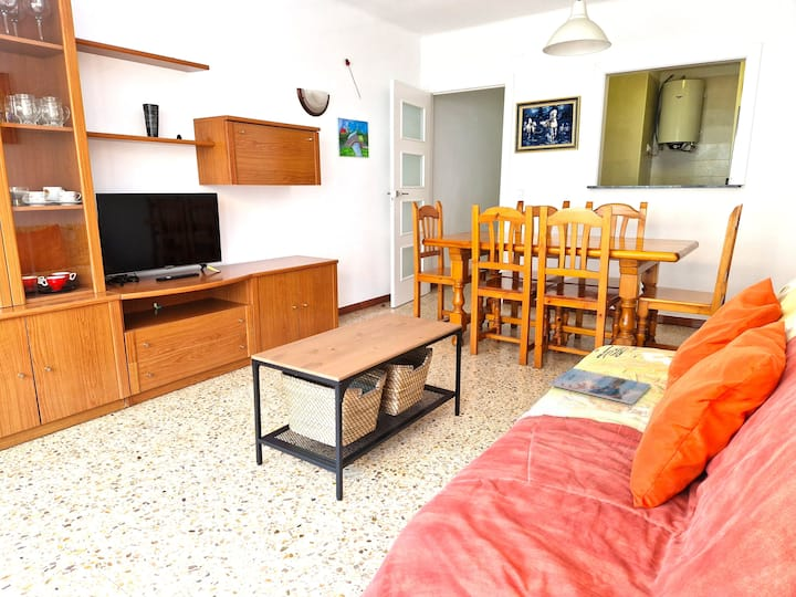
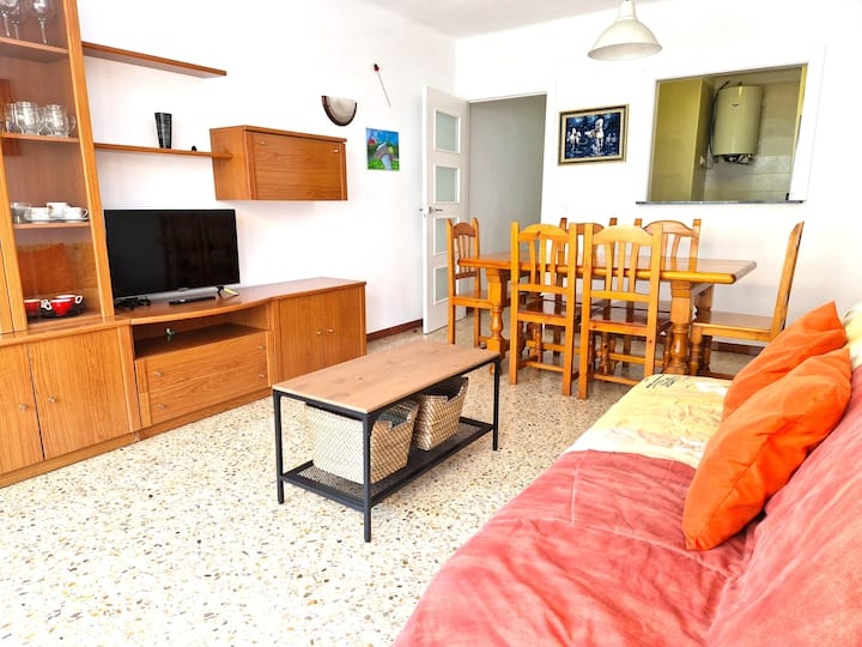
- magazine (599, 384)
